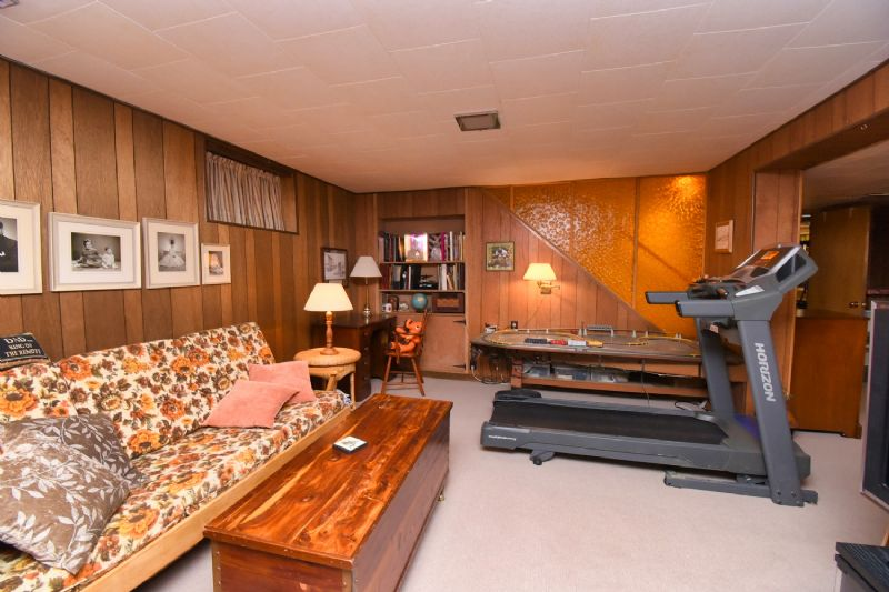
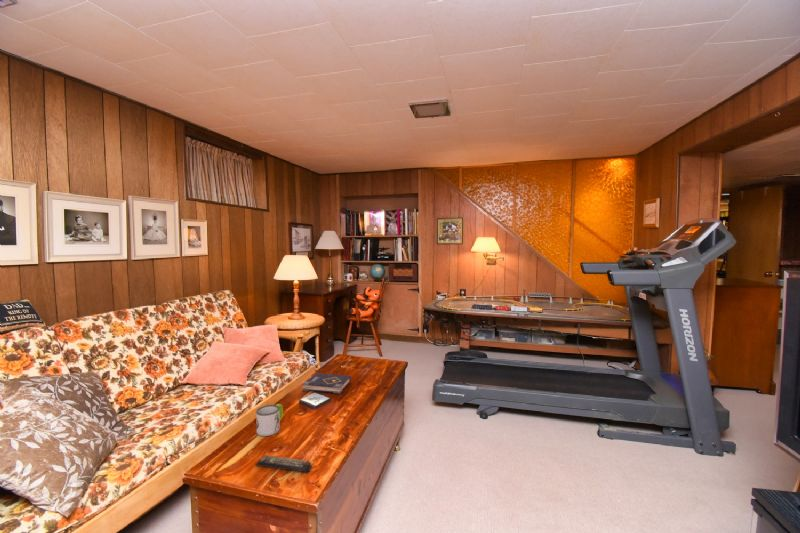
+ remote control (283, 464)
+ mug (271, 417)
+ book (327, 382)
